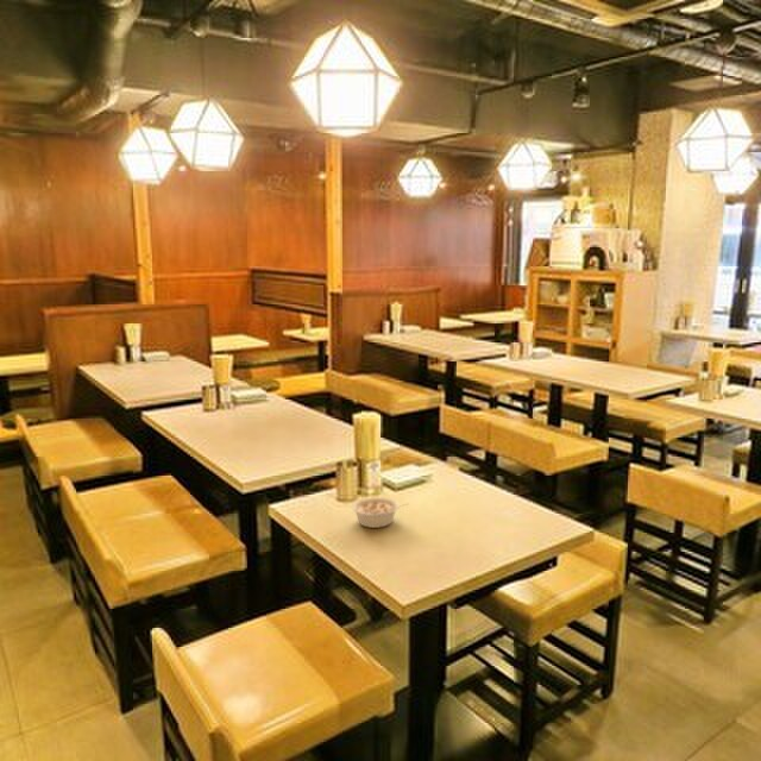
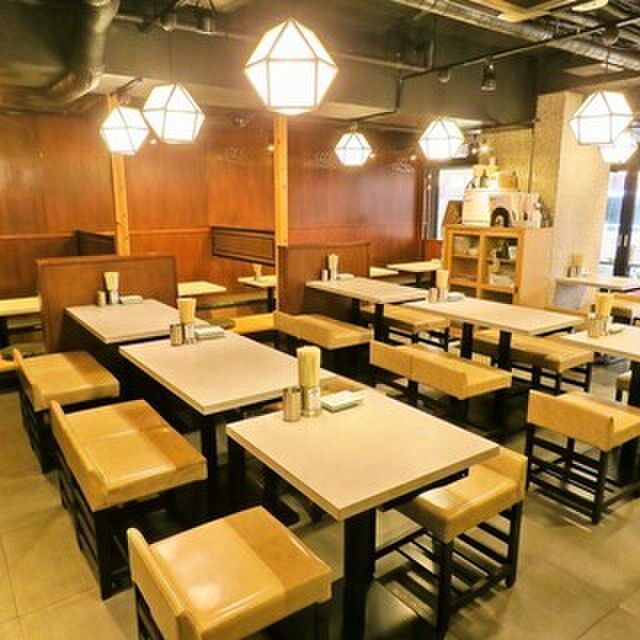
- legume (377, 511)
